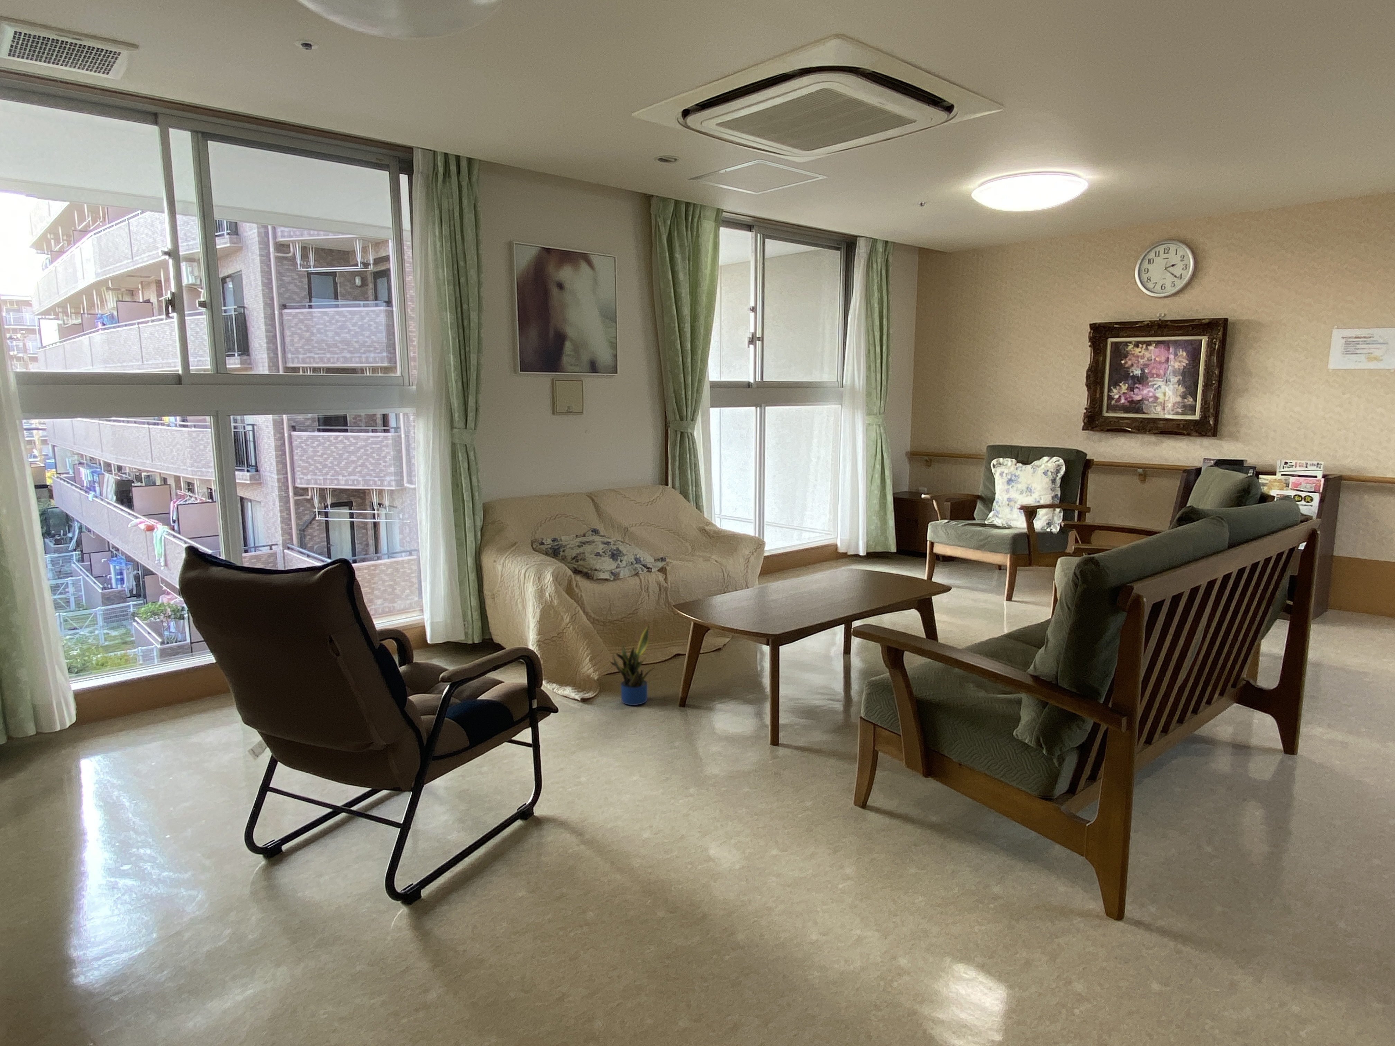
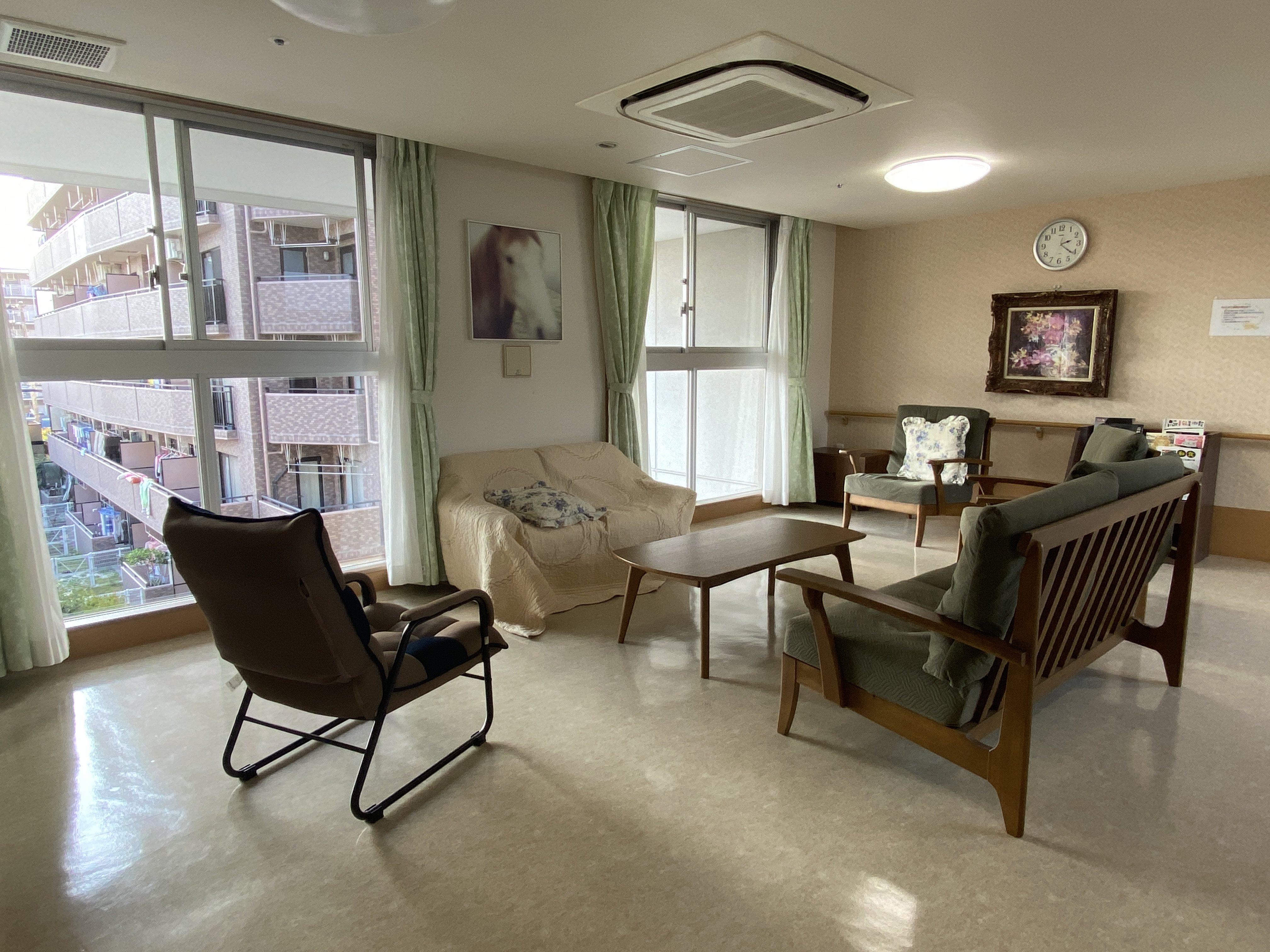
- potted plant (634, 665)
